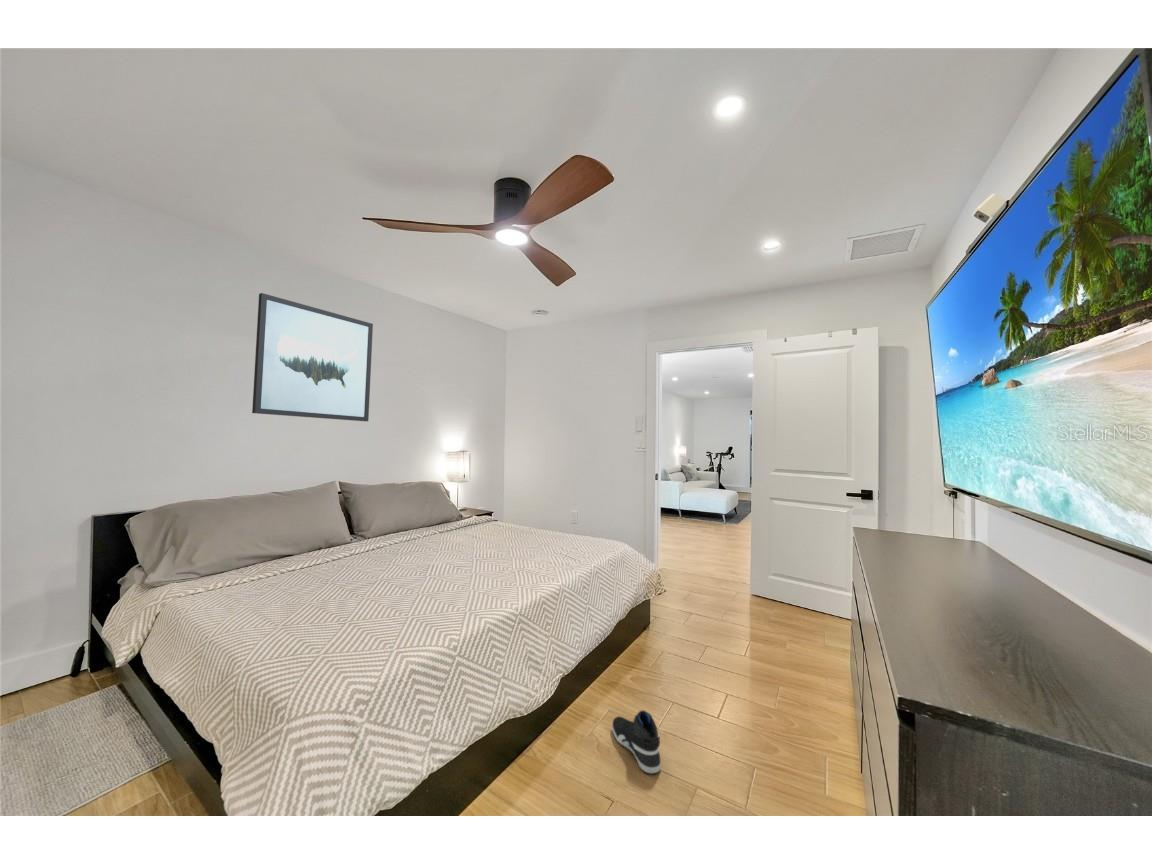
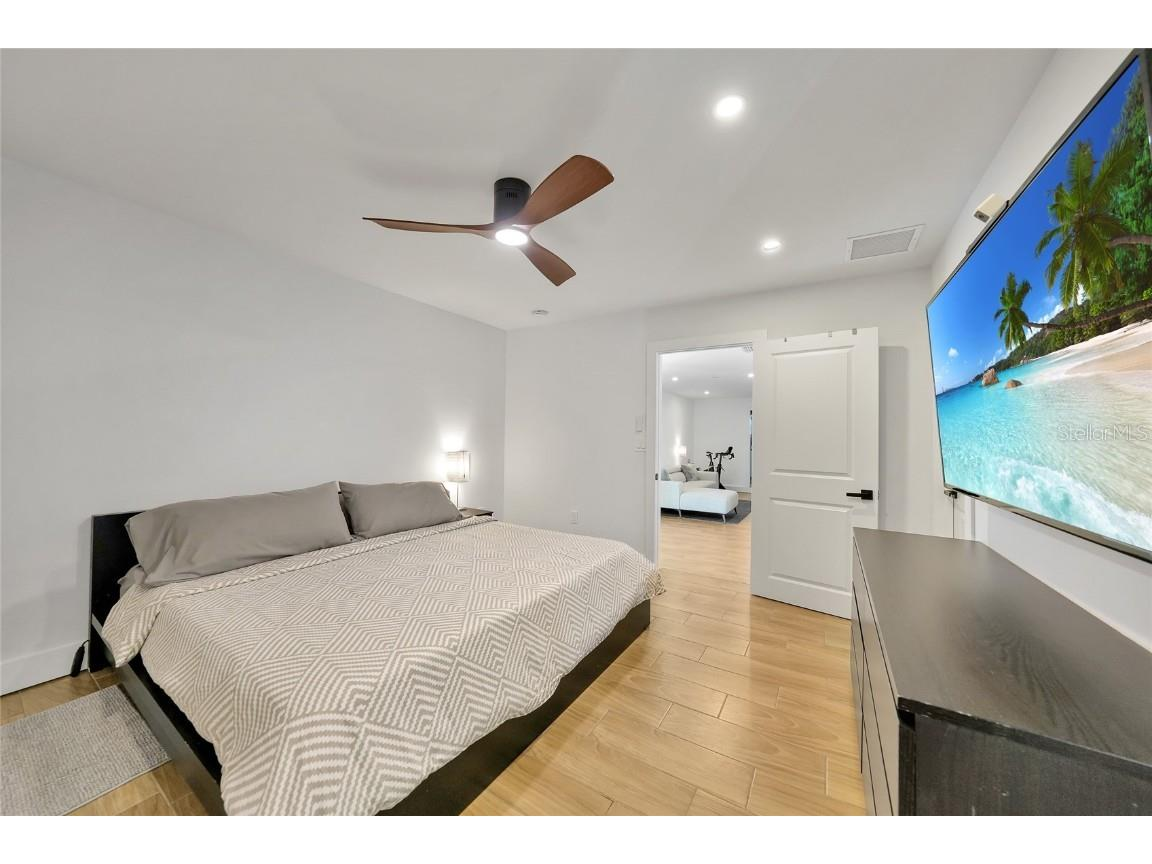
- wall art (318, 363)
- sneaker (637, 726)
